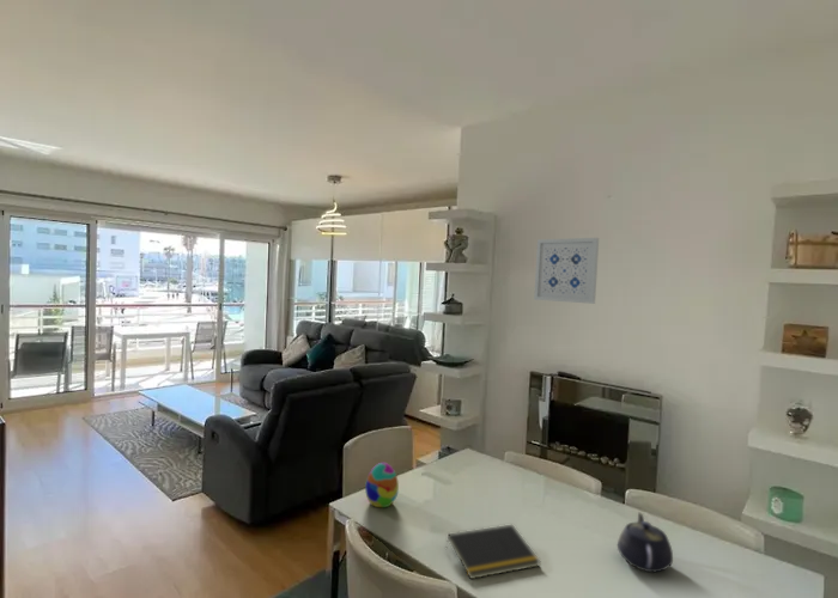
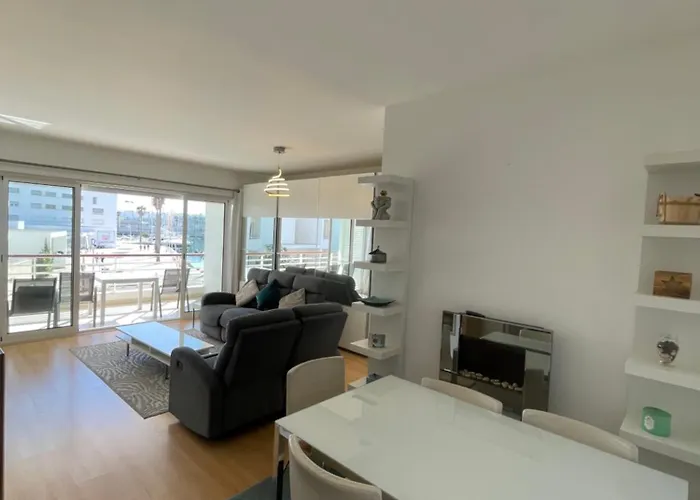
- notepad (492, 549)
- decorative egg (382, 482)
- teapot (644, 541)
- wall art (565, 270)
